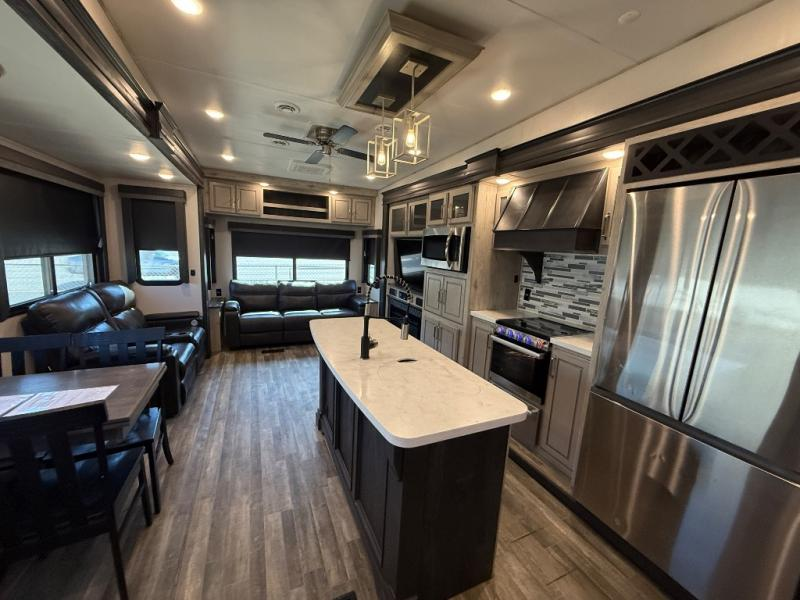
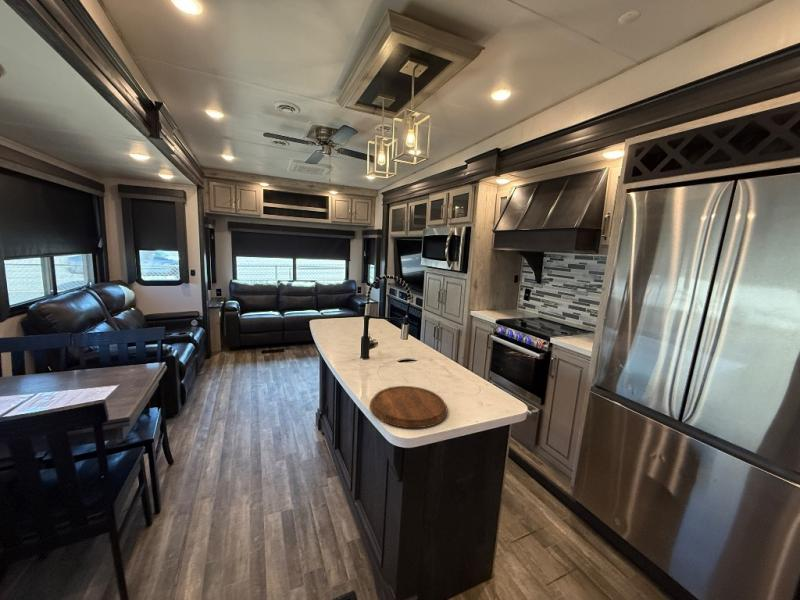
+ cutting board (408, 403)
